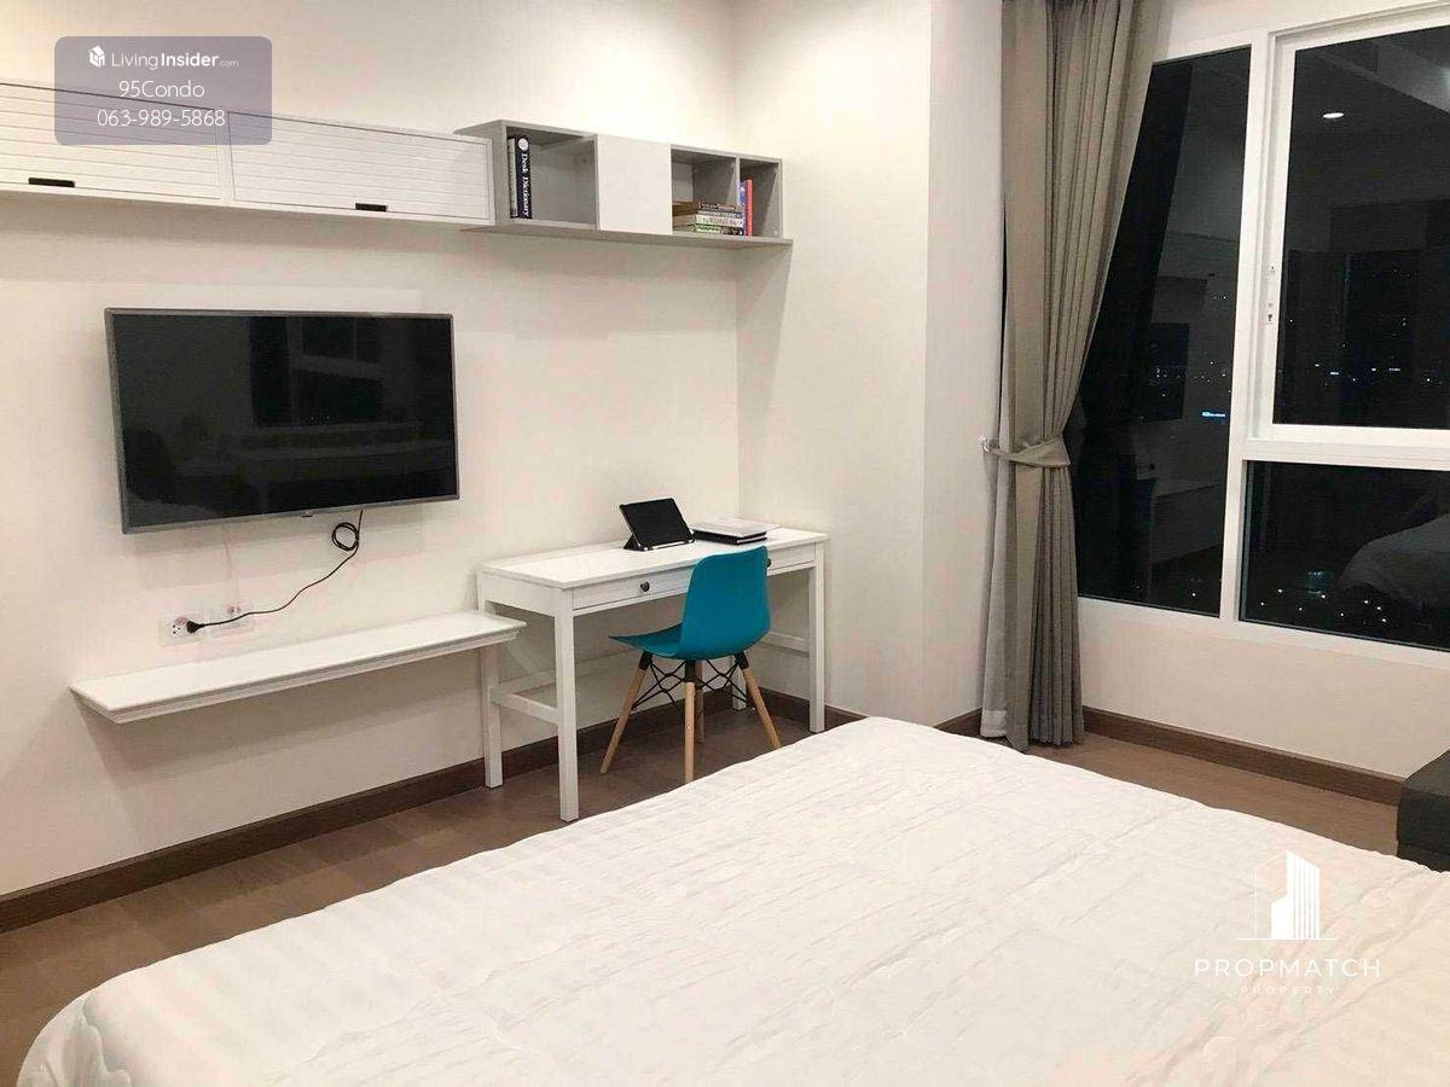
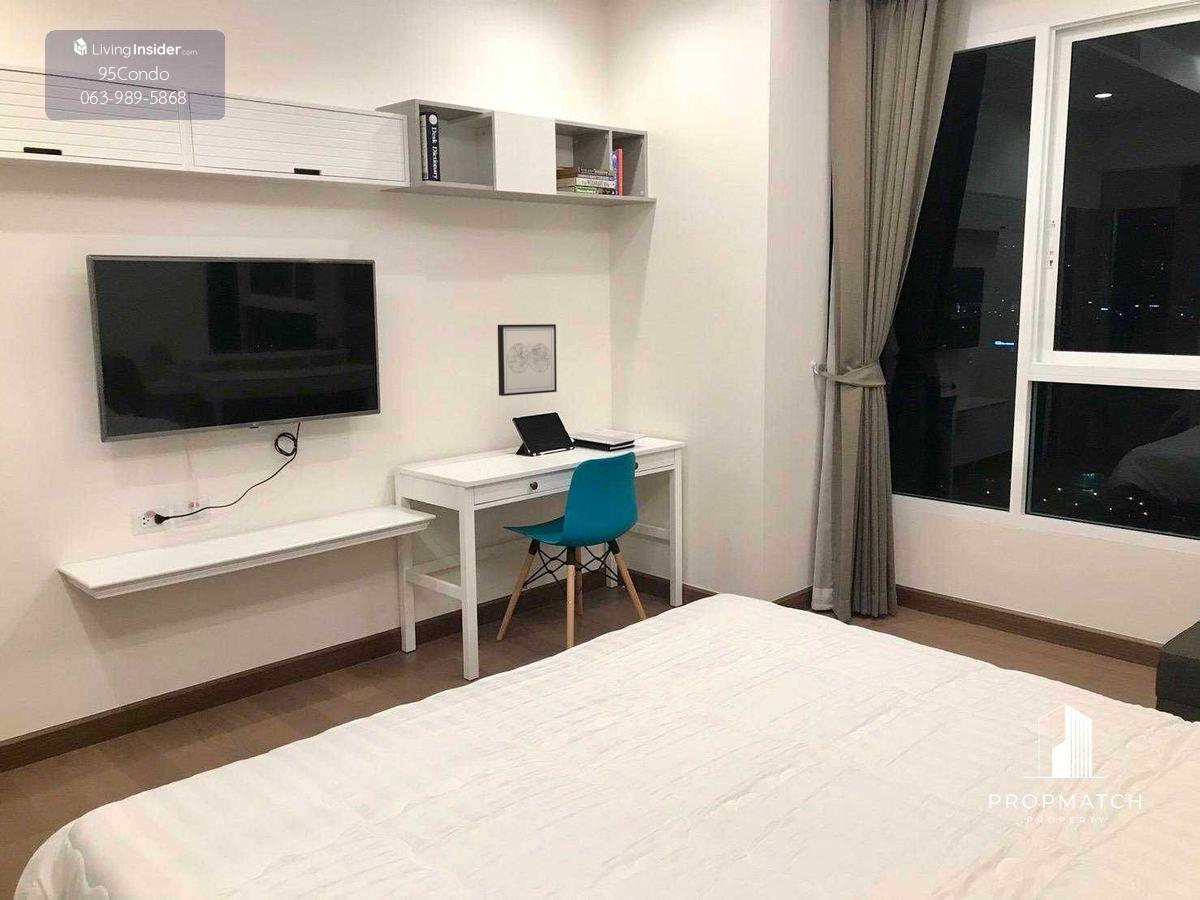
+ wall art (527, 359)
